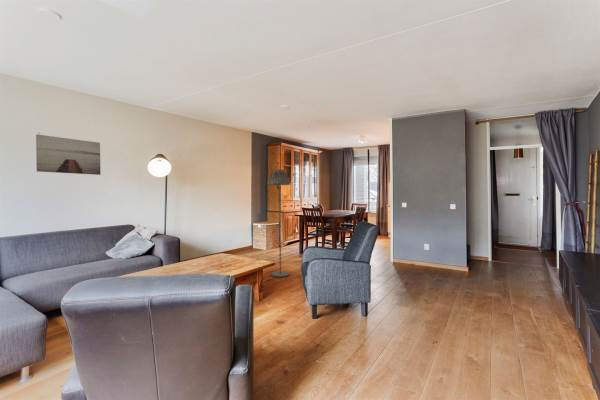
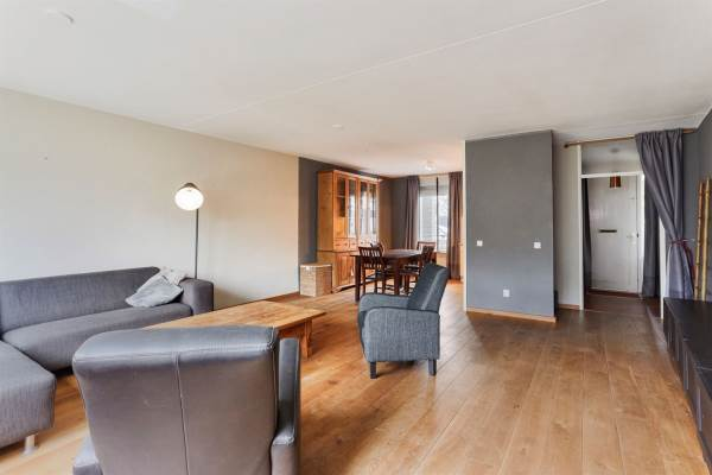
- wall art (70, 156)
- floor lamp (279, 222)
